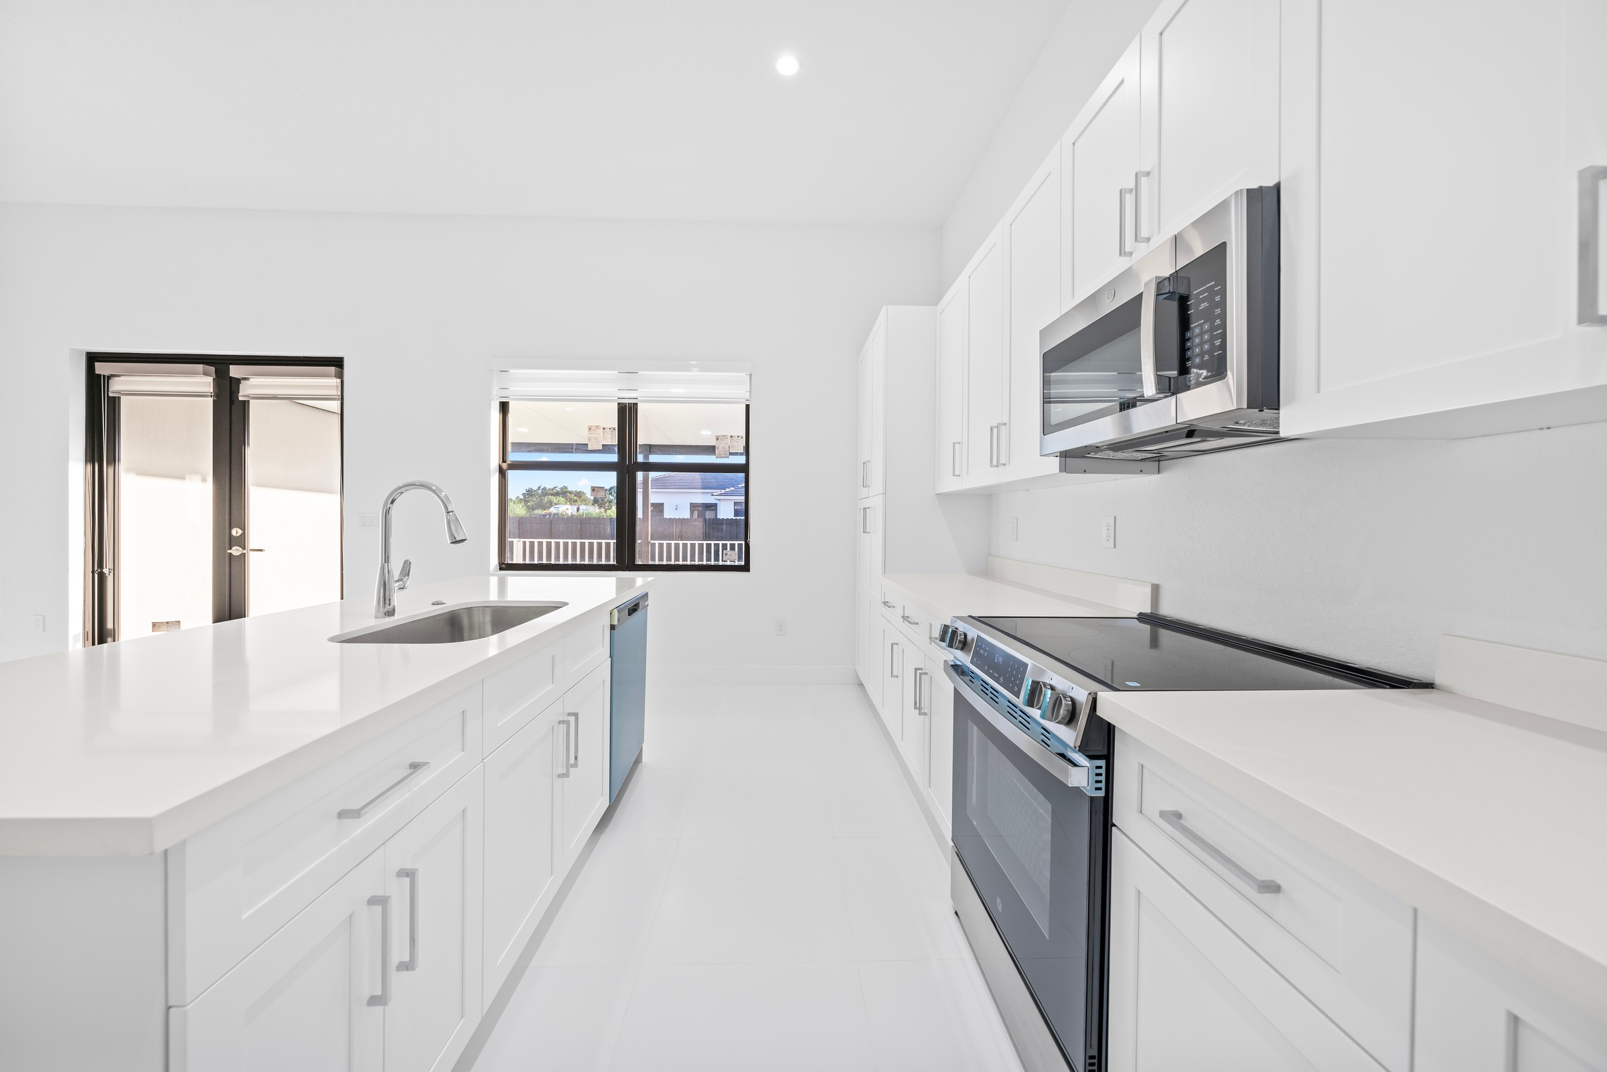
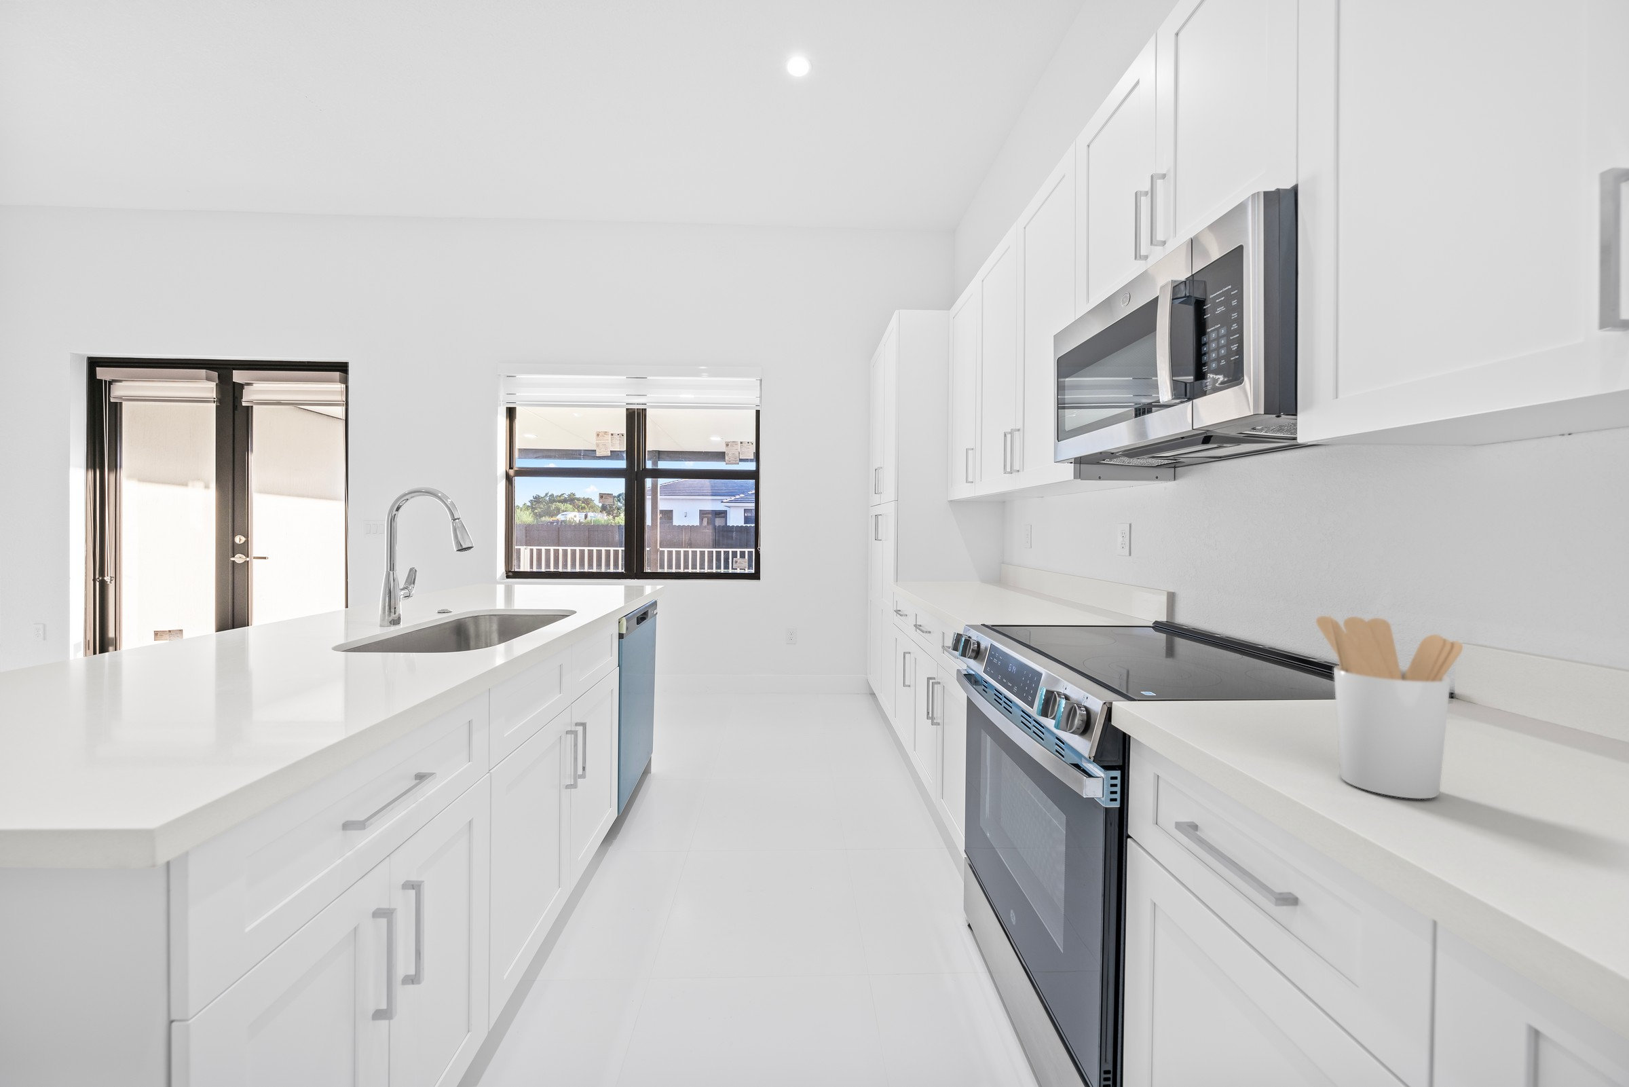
+ utensil holder (1375, 696)
